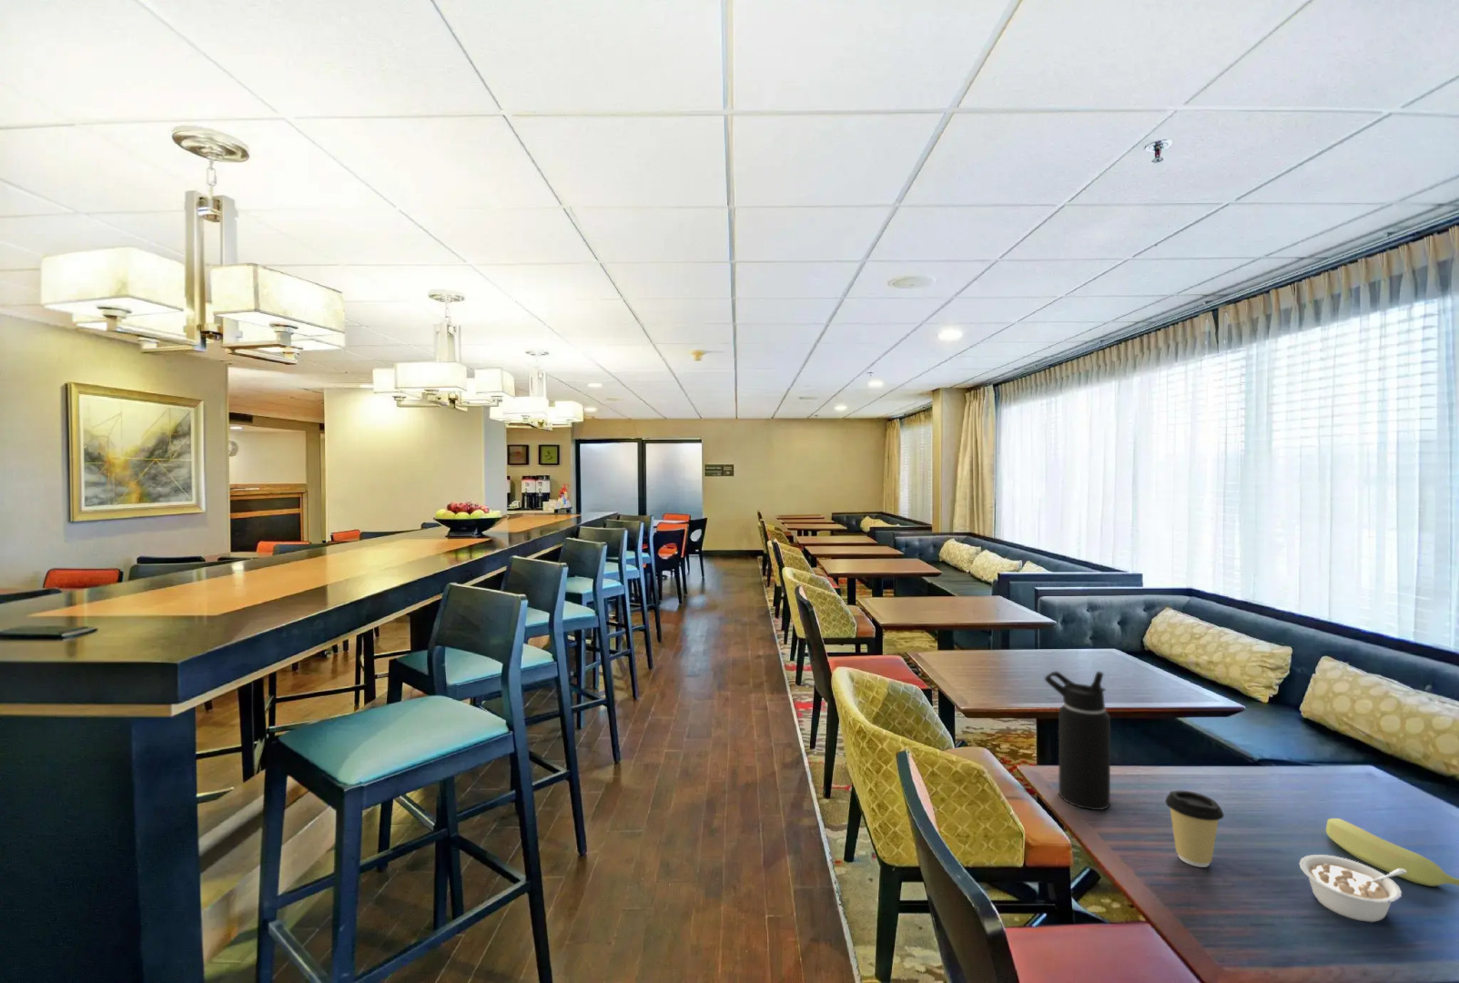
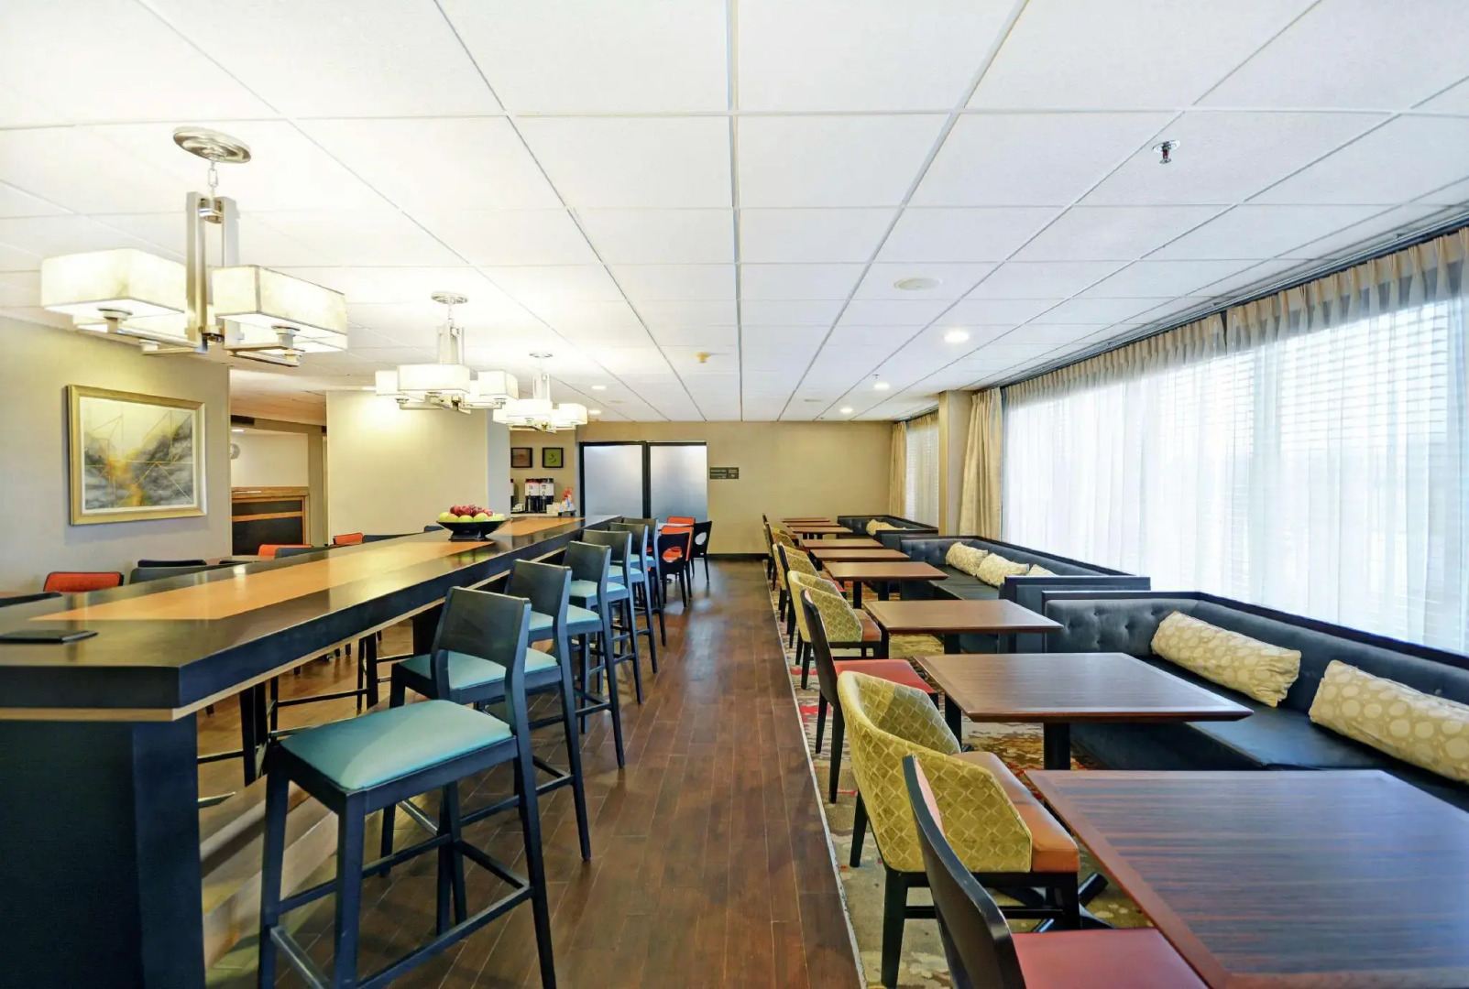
- water bottle (1077, 733)
- legume (1349, 886)
- banana (1393, 849)
- coffee cup (1194, 828)
